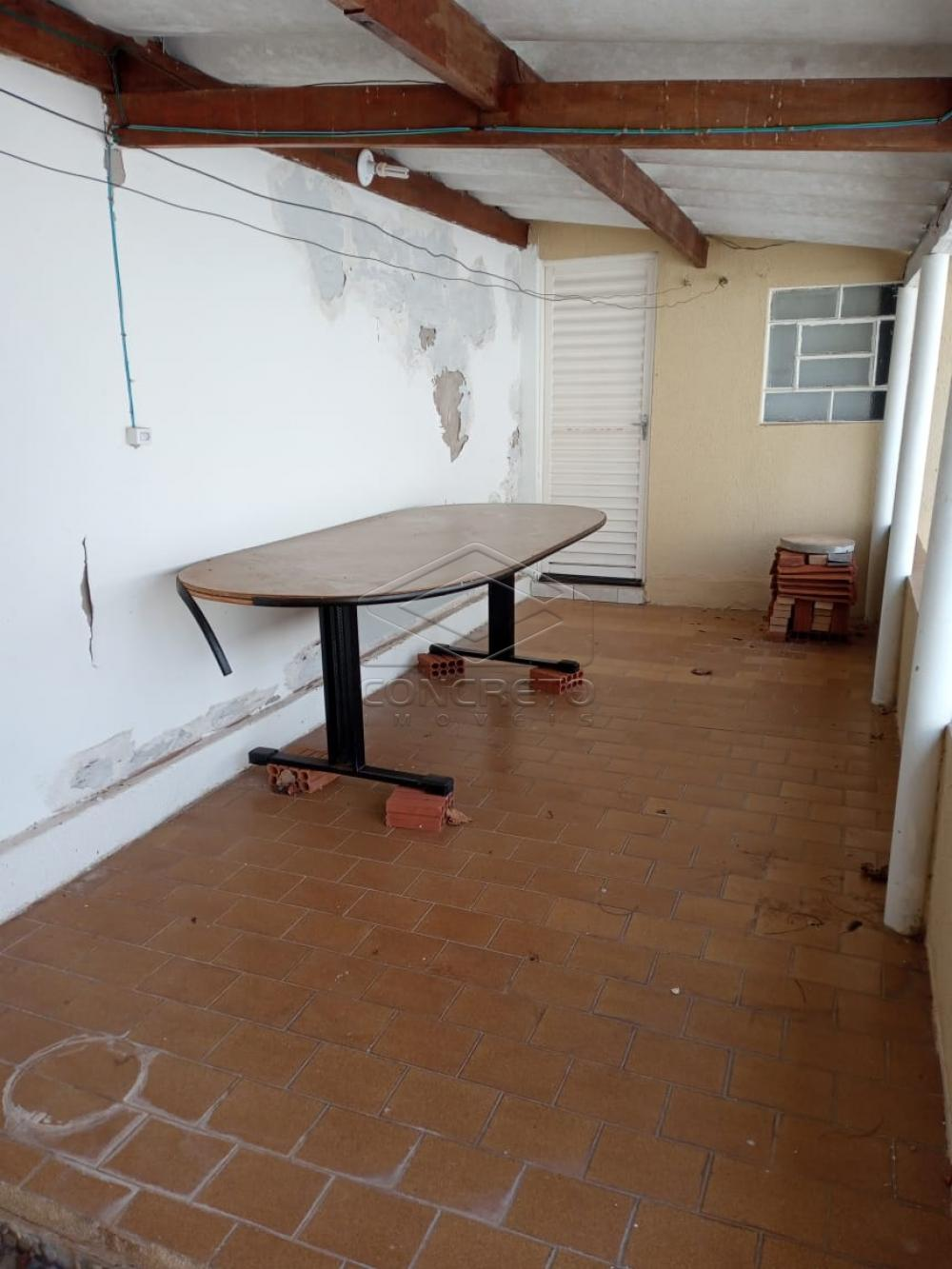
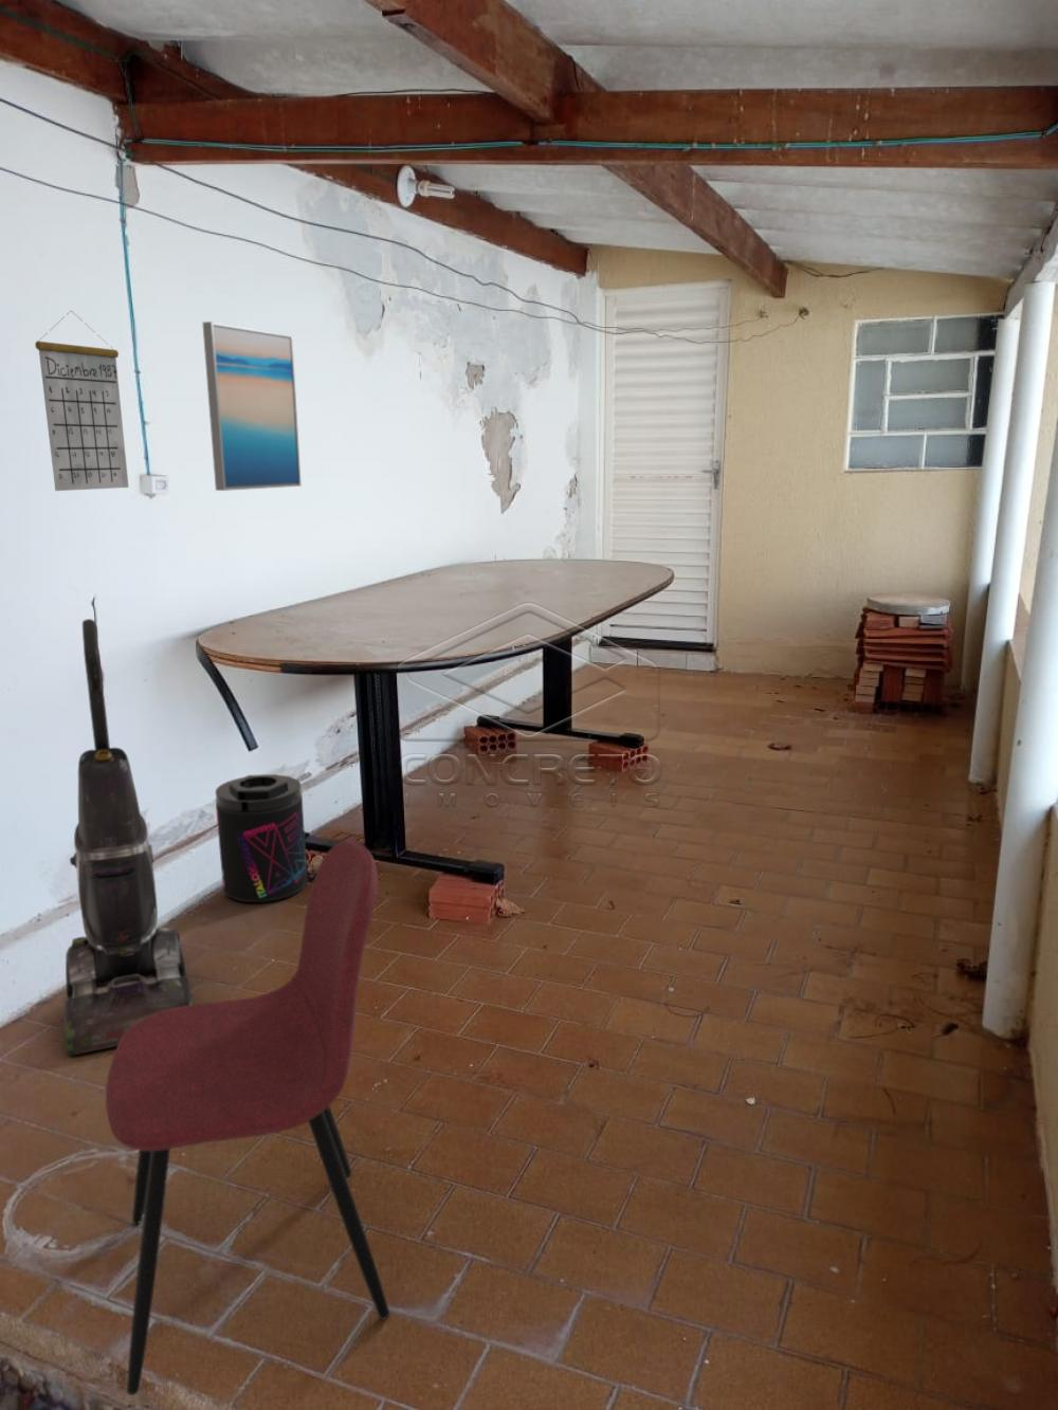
+ vacuum cleaner (109, 828)
+ dining chair (236, 1081)
+ supplement container (261, 834)
+ wall art (254, 409)
+ calendar (83, 401)
